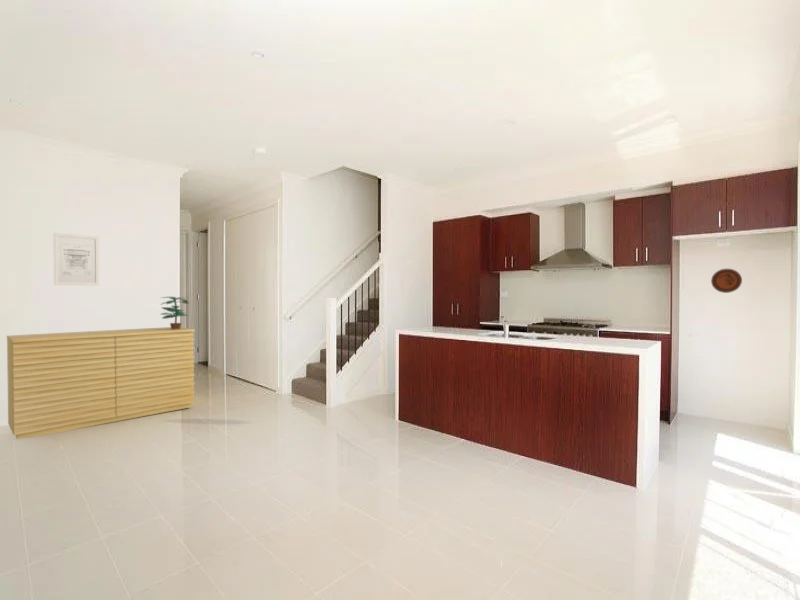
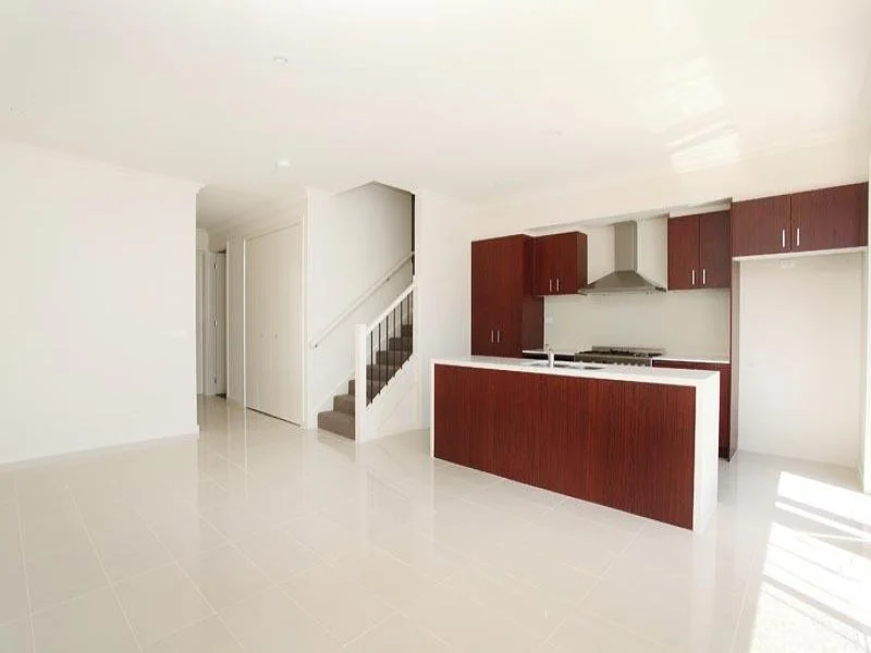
- potted plant (175, 312)
- decorative plate (726, 280)
- wall art (77, 260)
- sideboard (109, 374)
